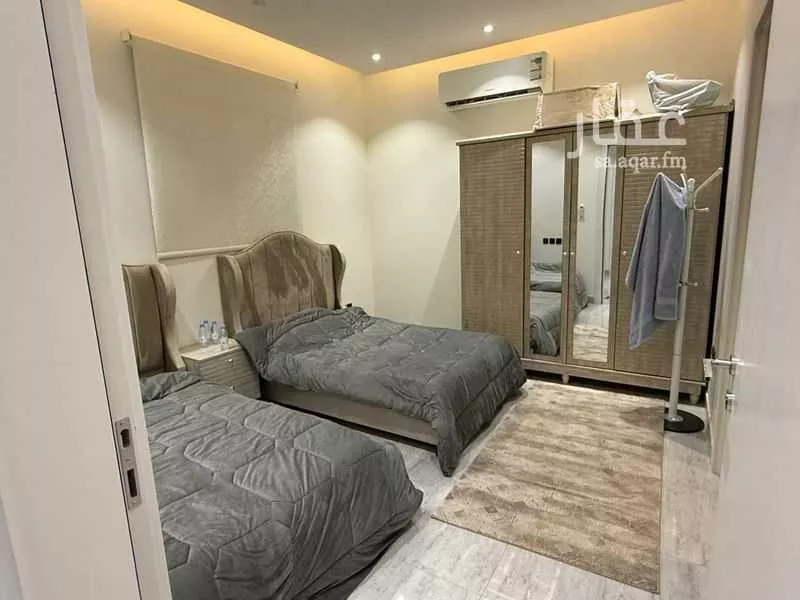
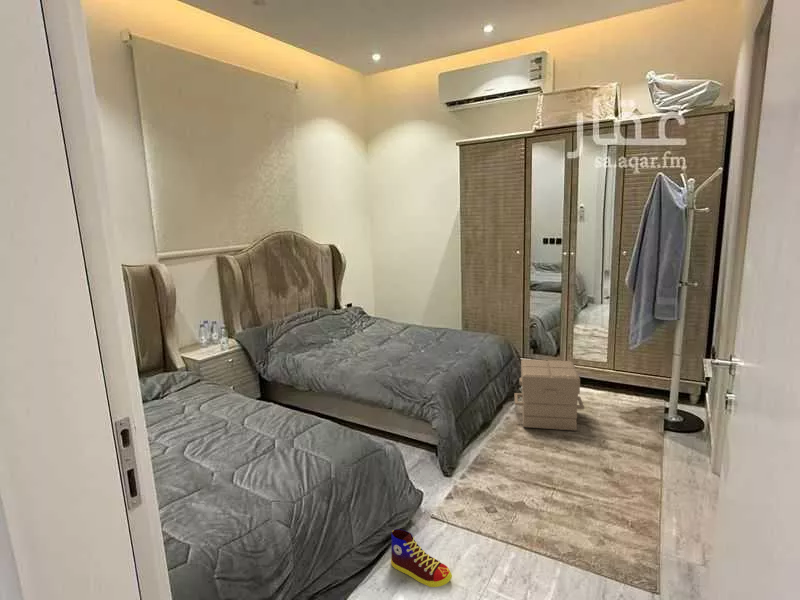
+ cardboard box (548, 393)
+ shoe (419, 555)
